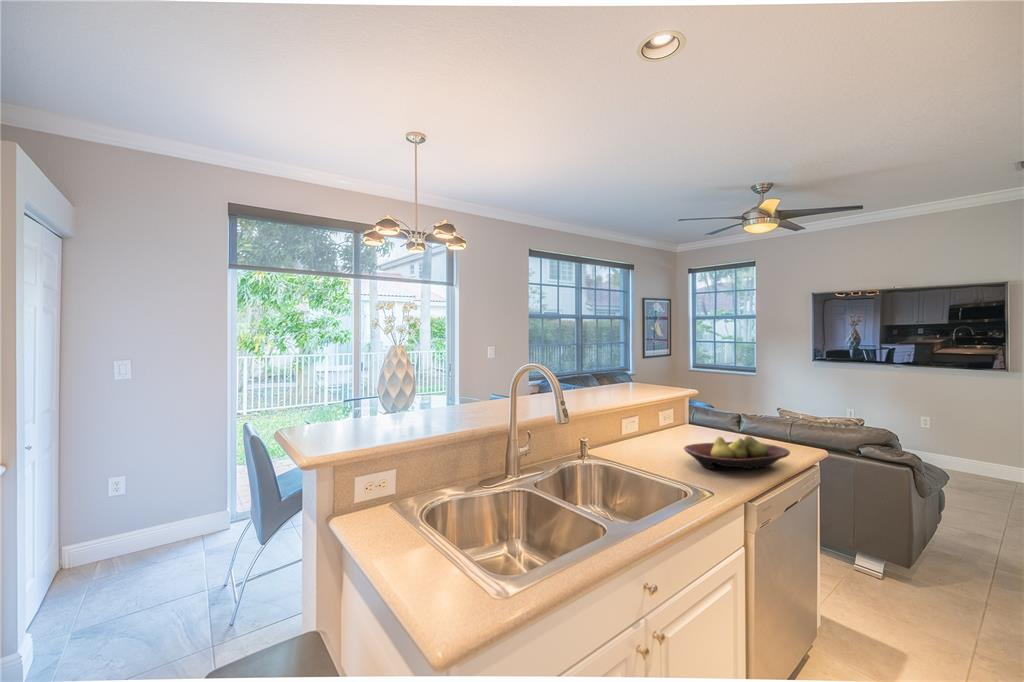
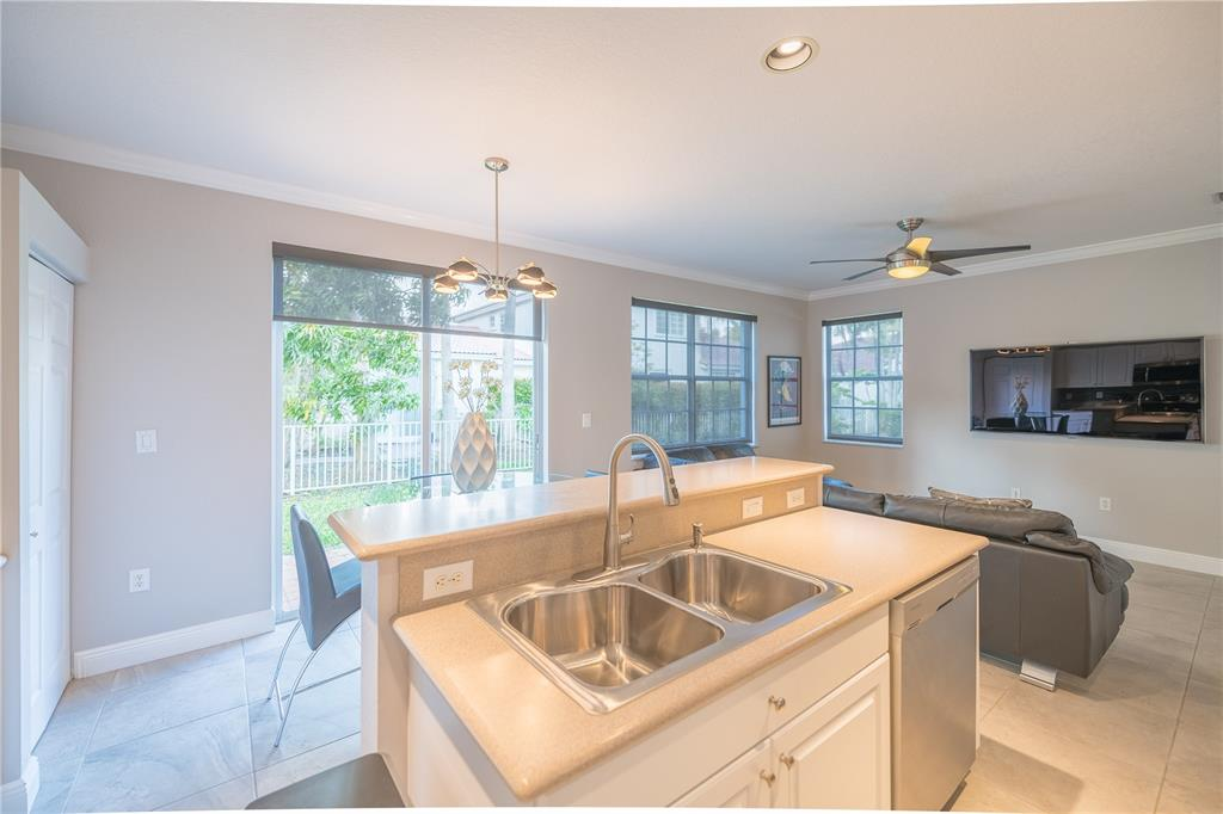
- fruit bowl (735, 450)
